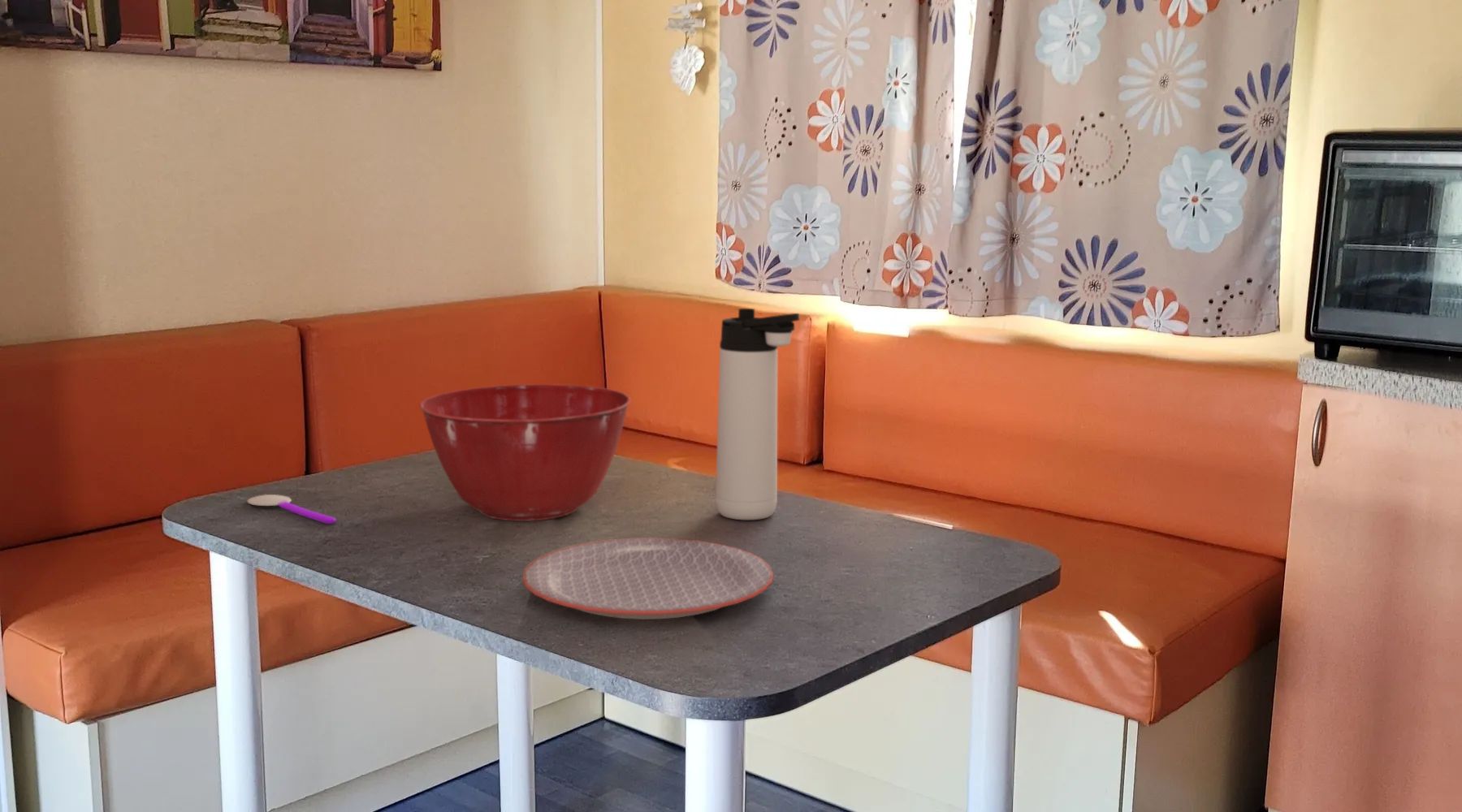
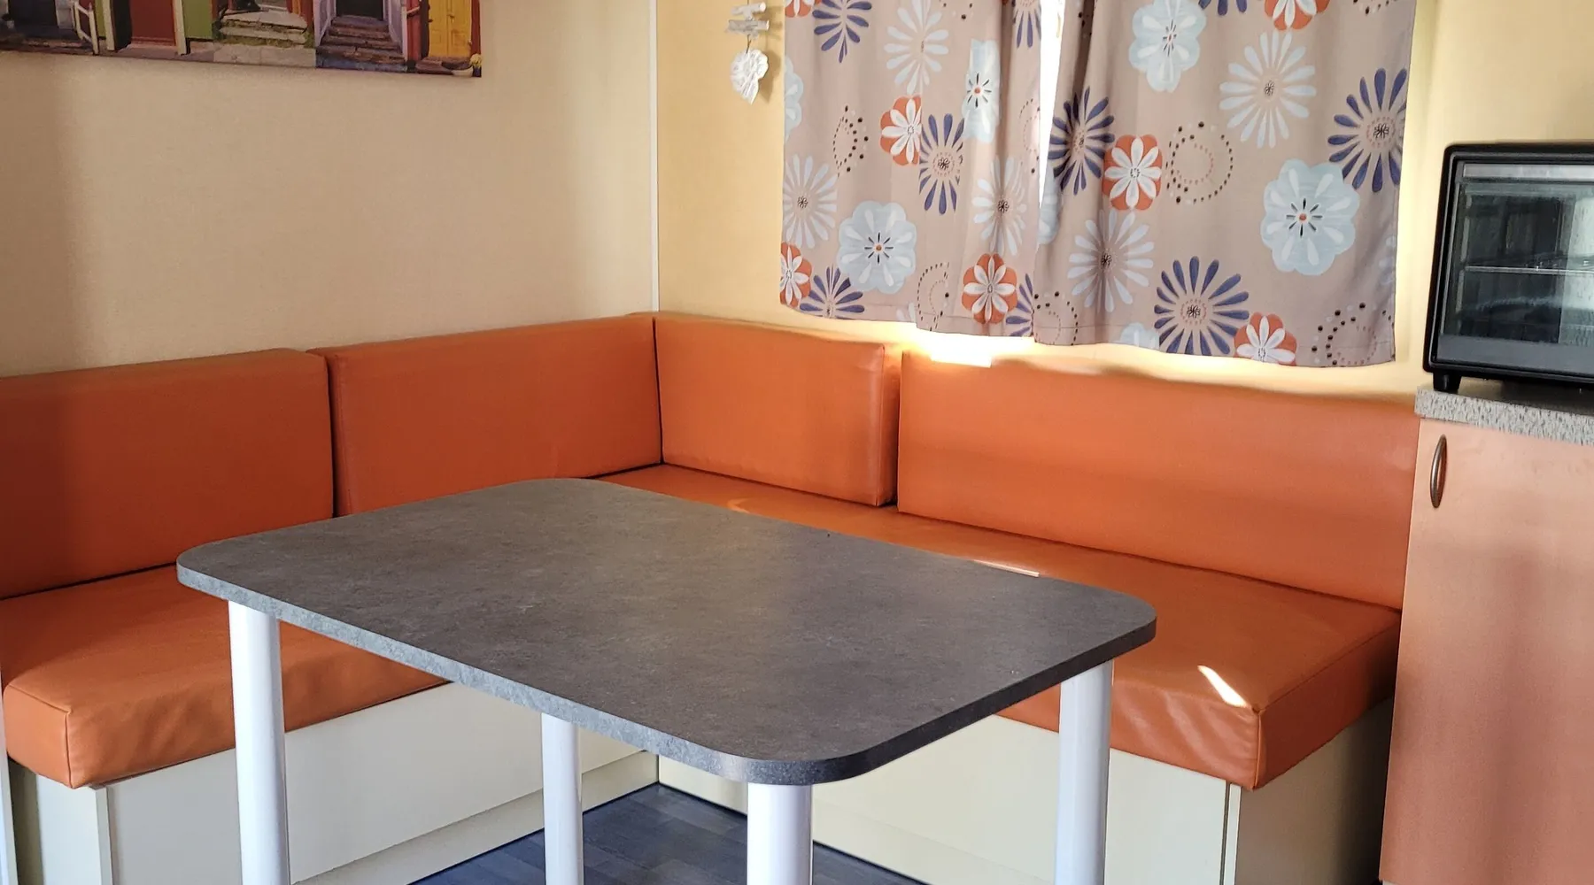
- mixing bowl (526, 454)
- spoon (292, 507)
- thermos bottle (758, 414)
- plate (648, 581)
